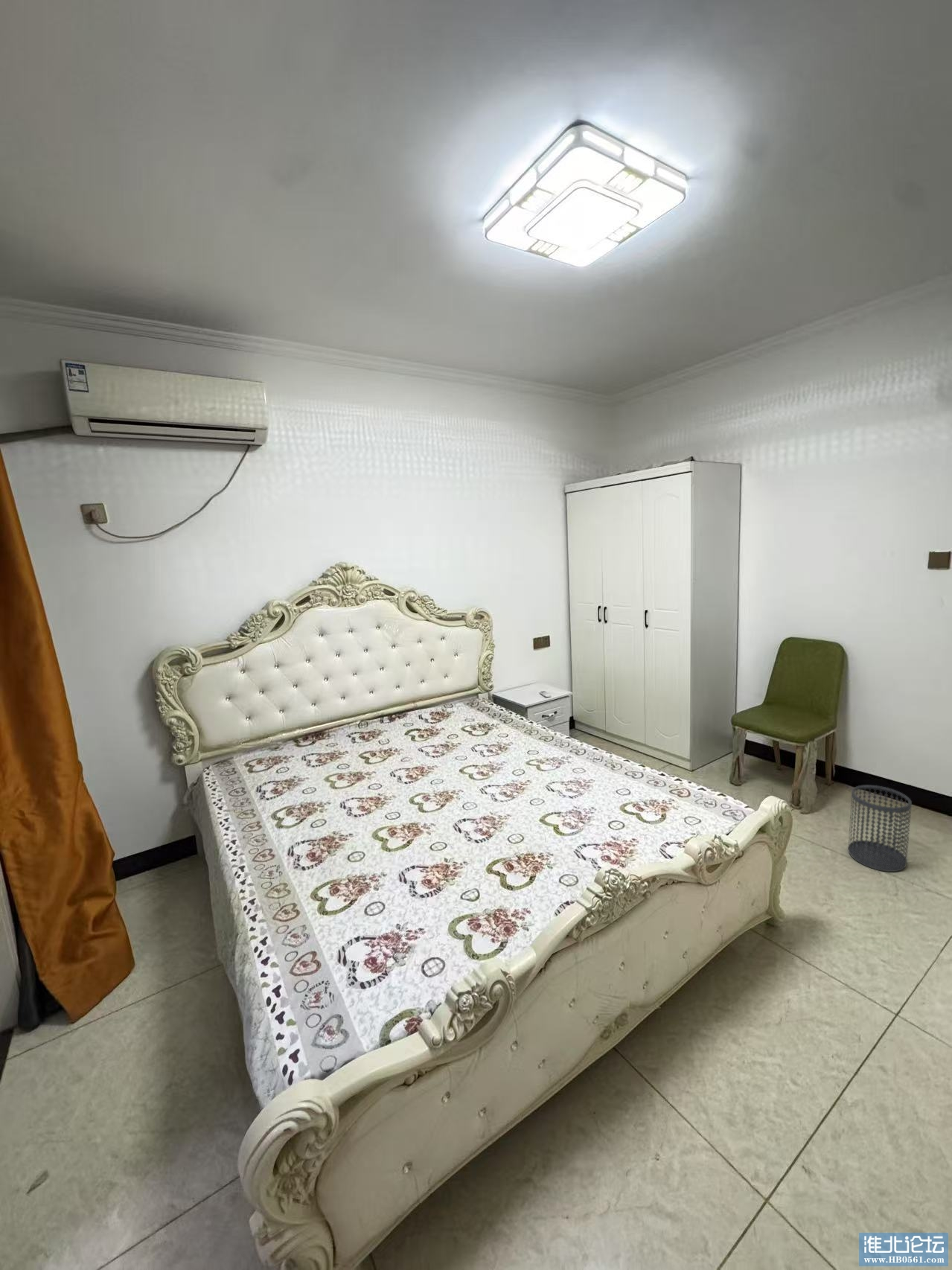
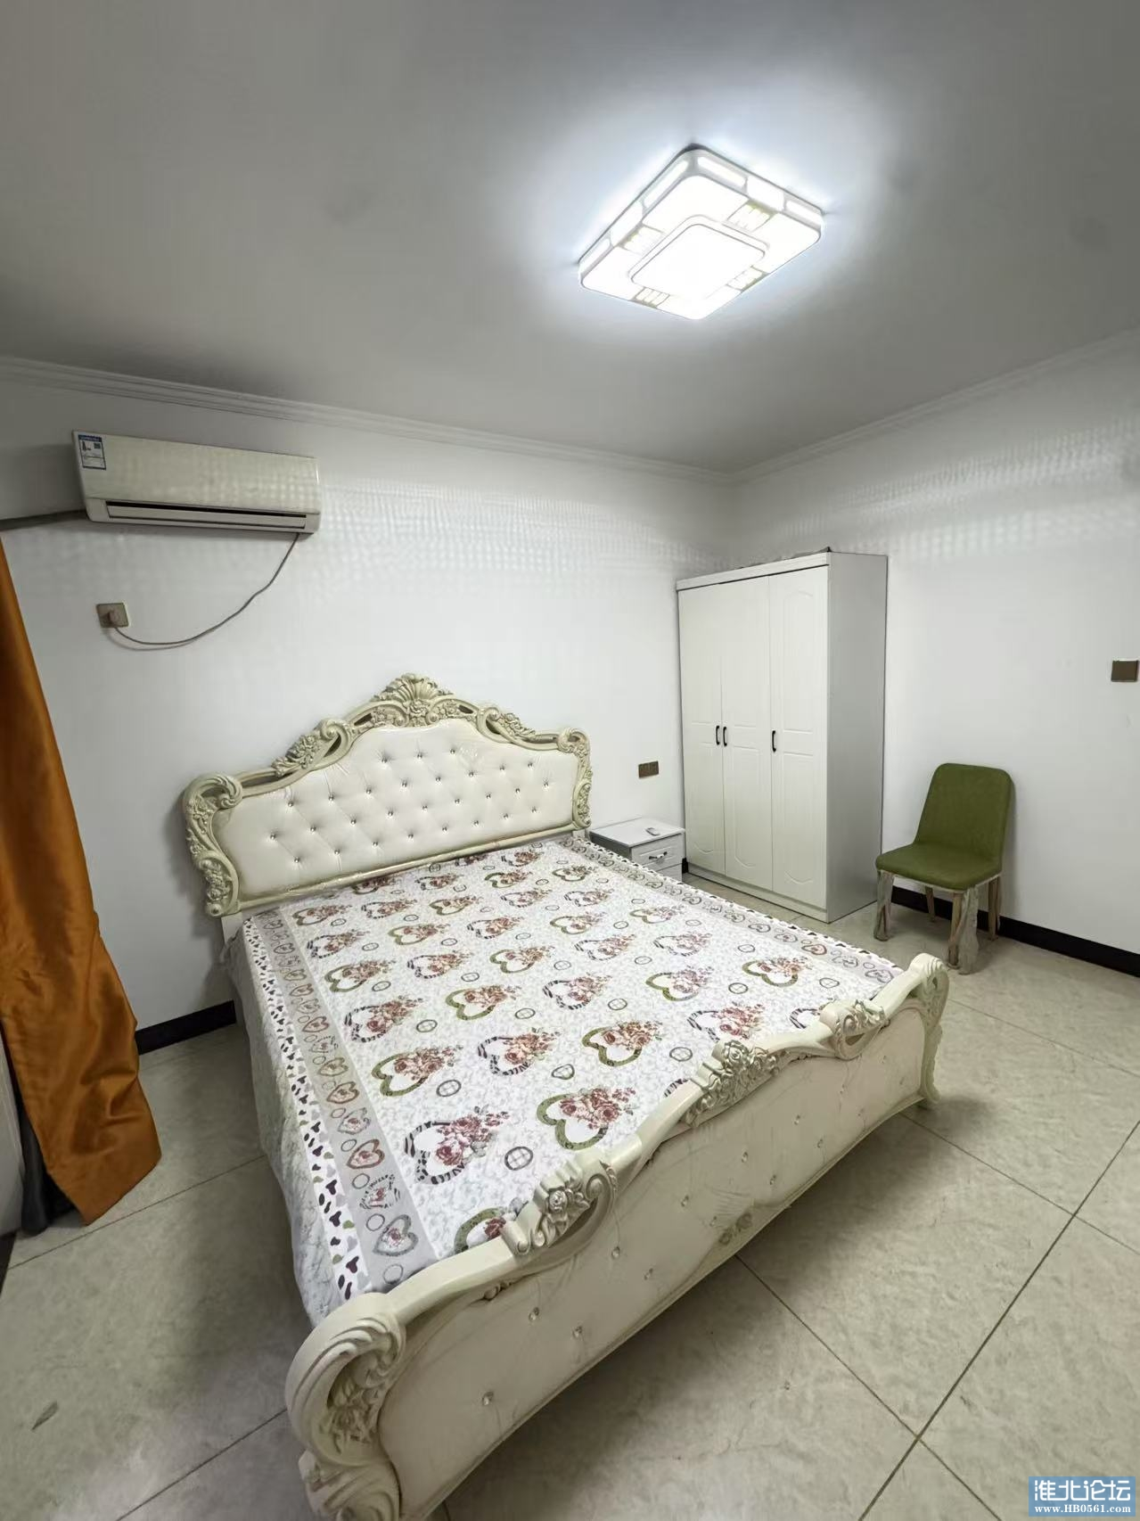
- wastebasket (878, 827)
